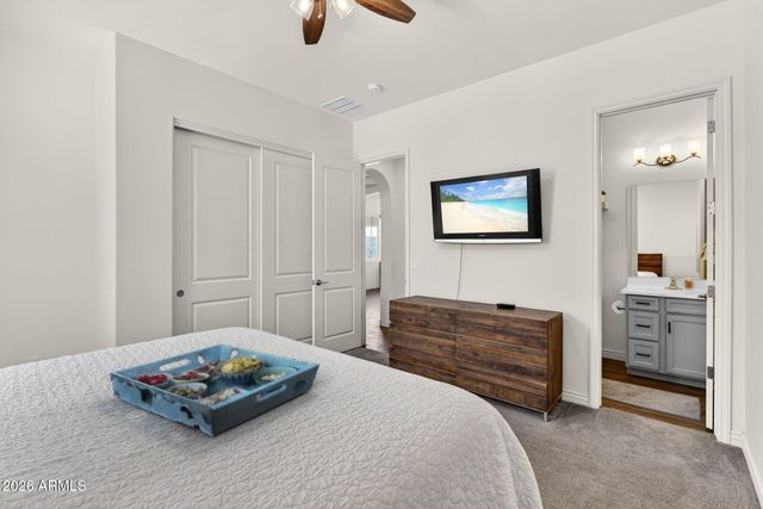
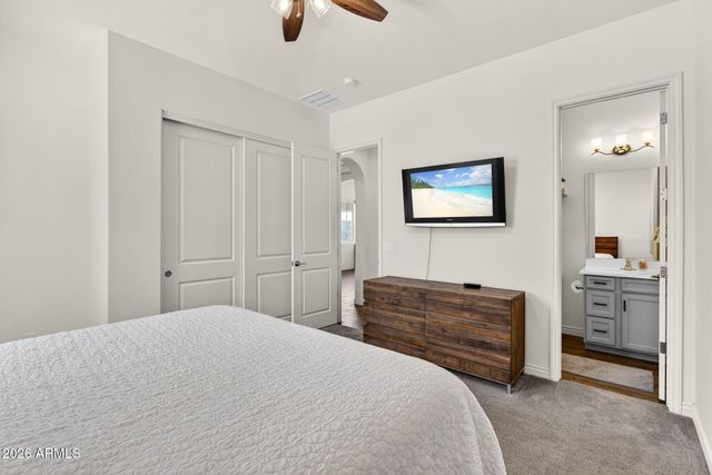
- serving tray (218, 378)
